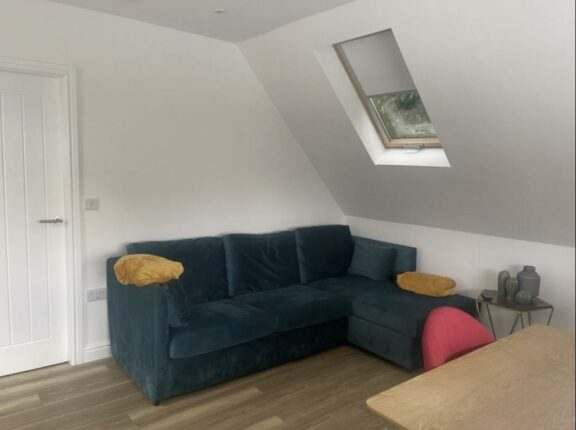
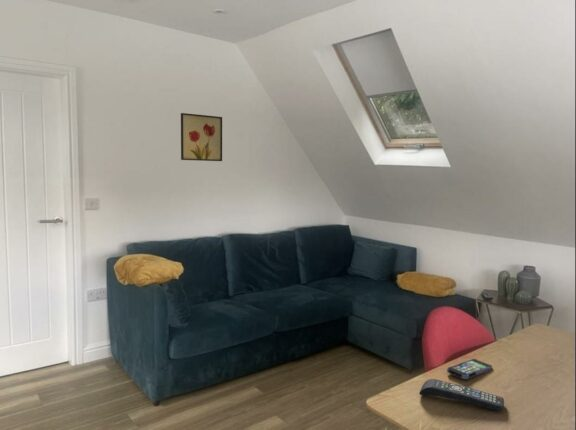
+ remote control (460, 394)
+ wall art (201, 138)
+ smartphone (469, 368)
